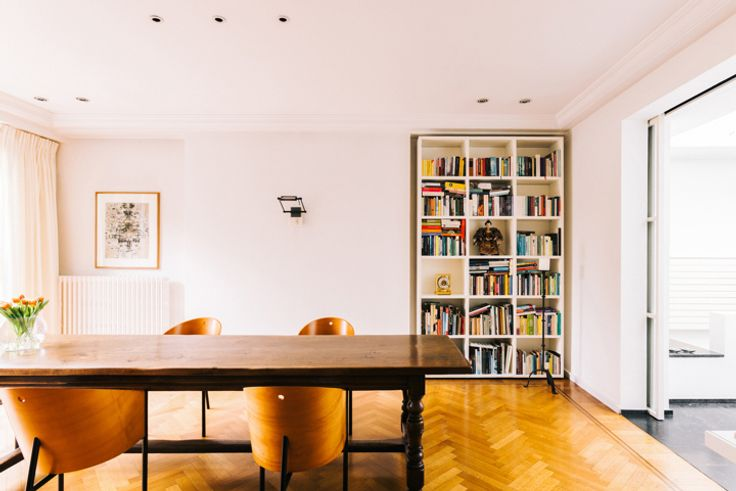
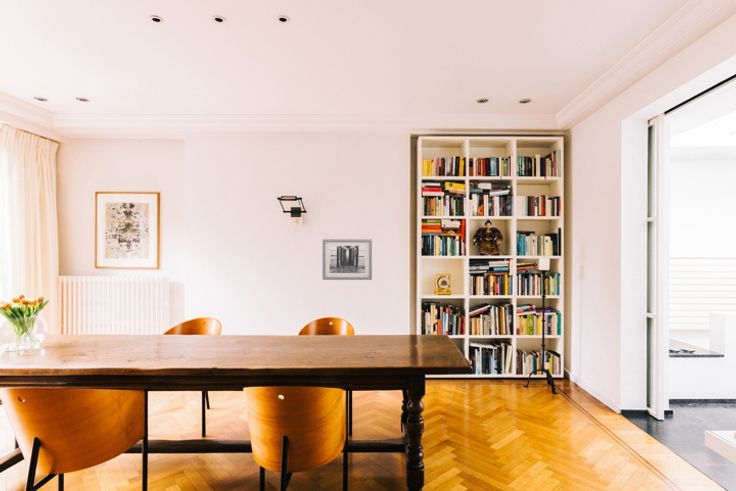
+ wall art (347, 259)
